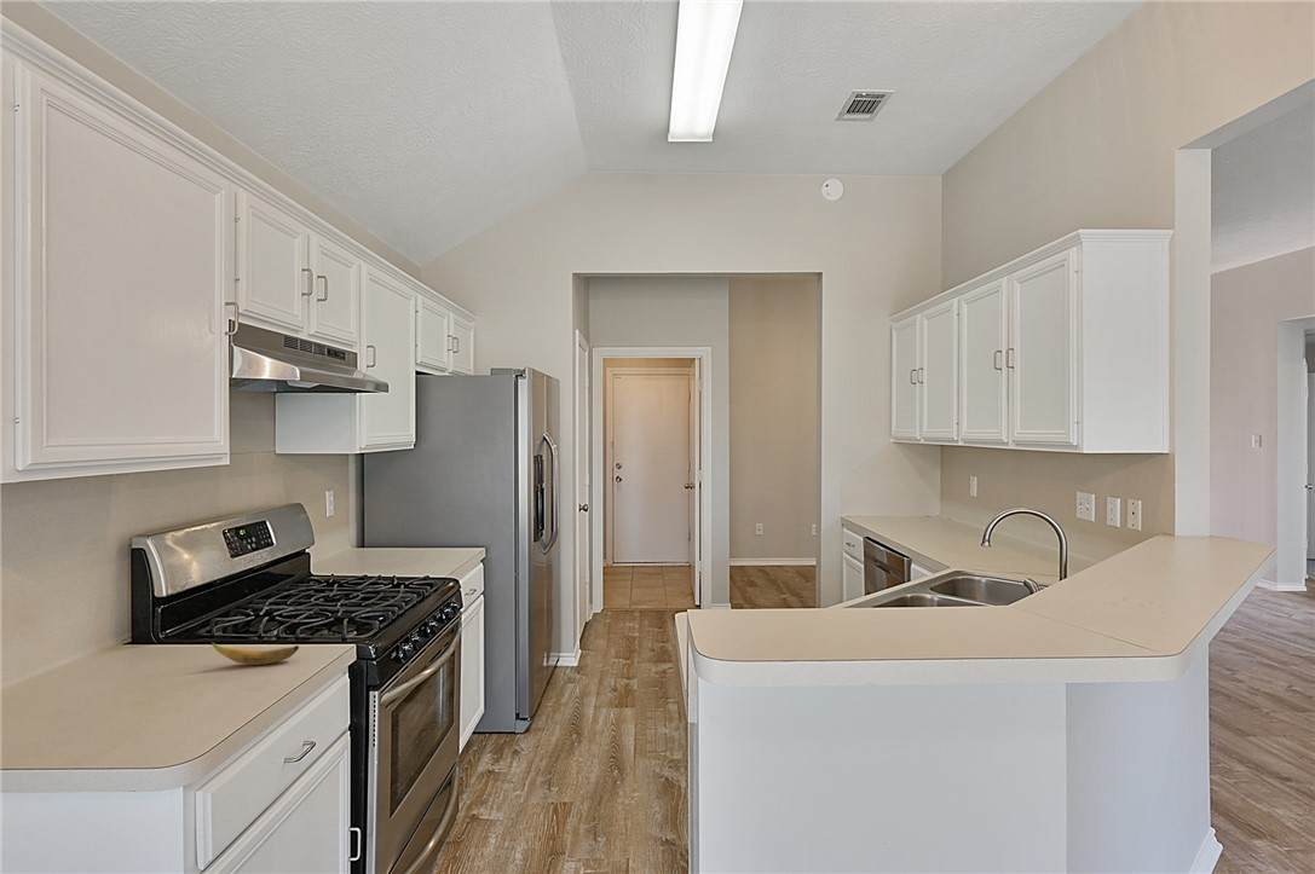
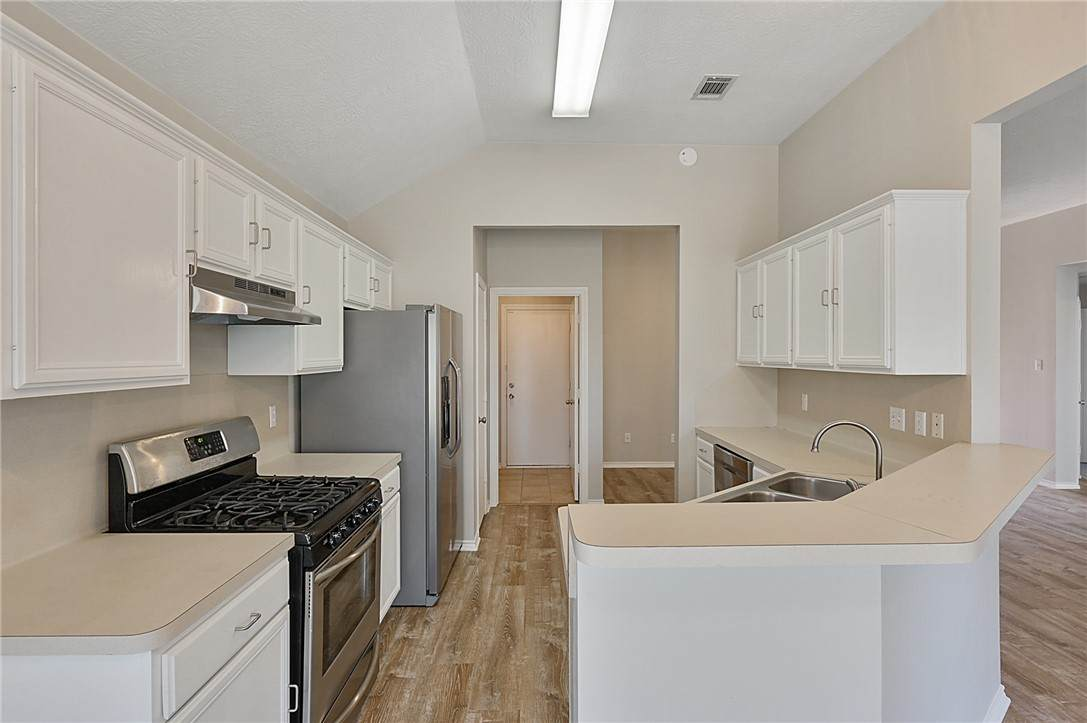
- banana (255, 652)
